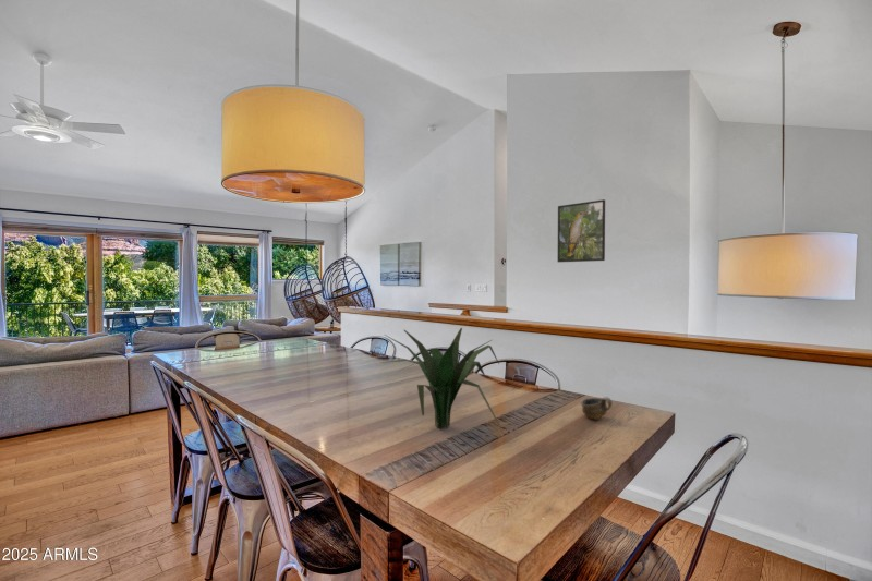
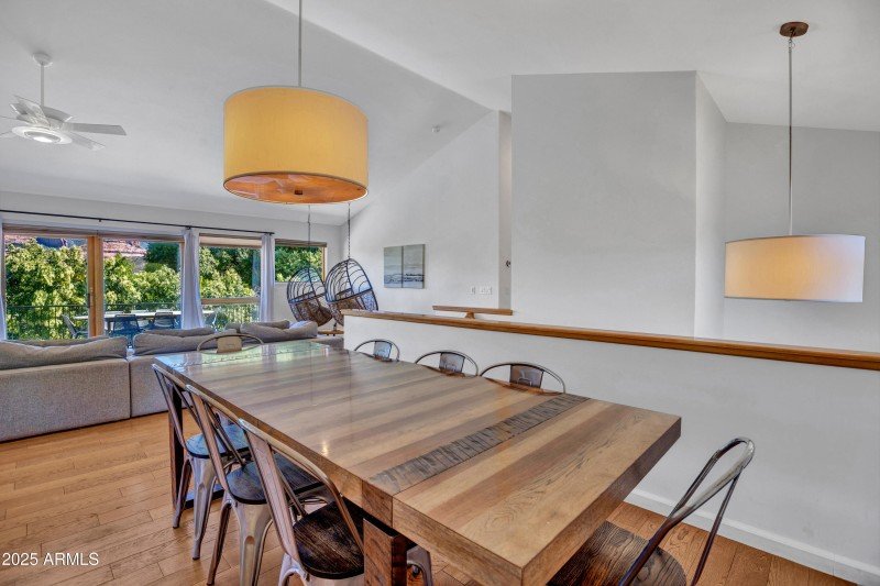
- plant (444, 379)
- cup (594, 407)
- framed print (580, 232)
